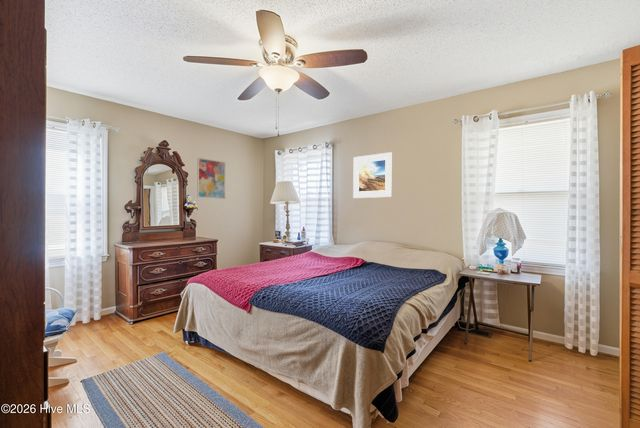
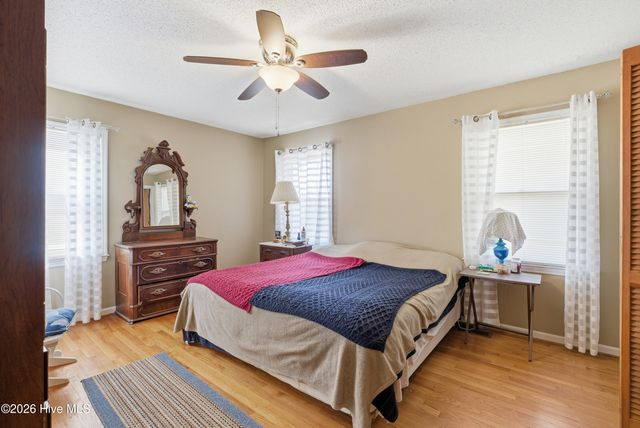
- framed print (371, 176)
- wall art (211, 179)
